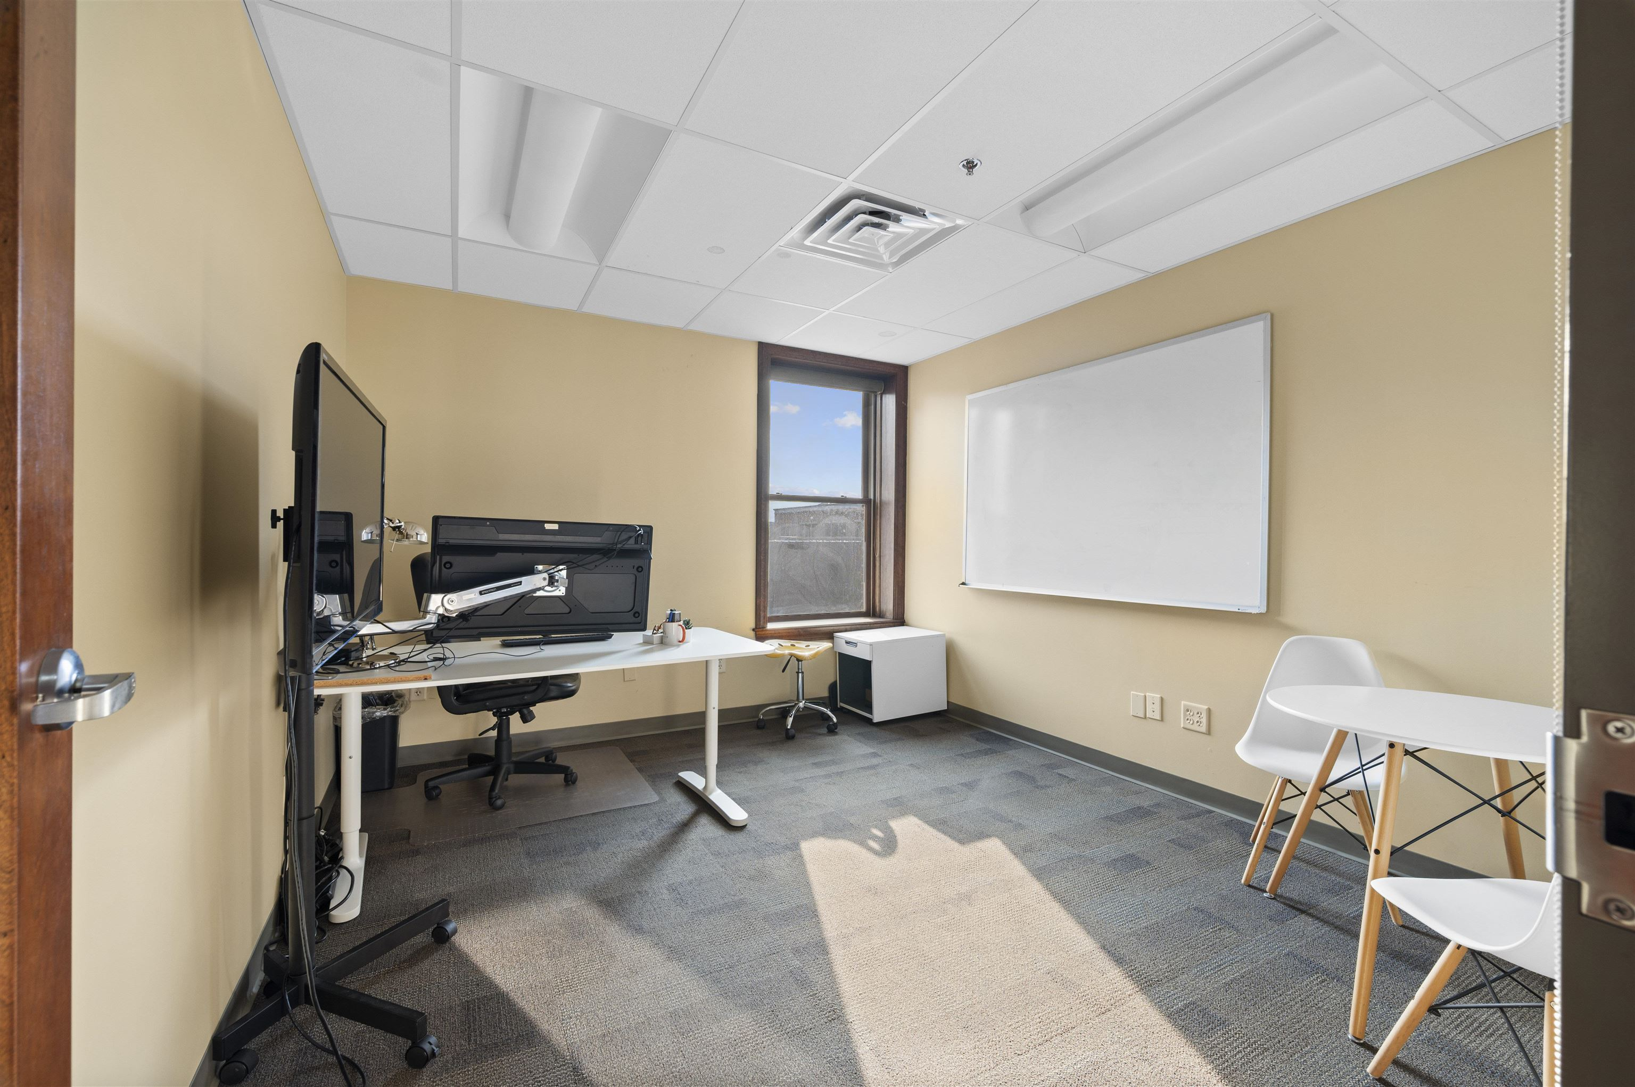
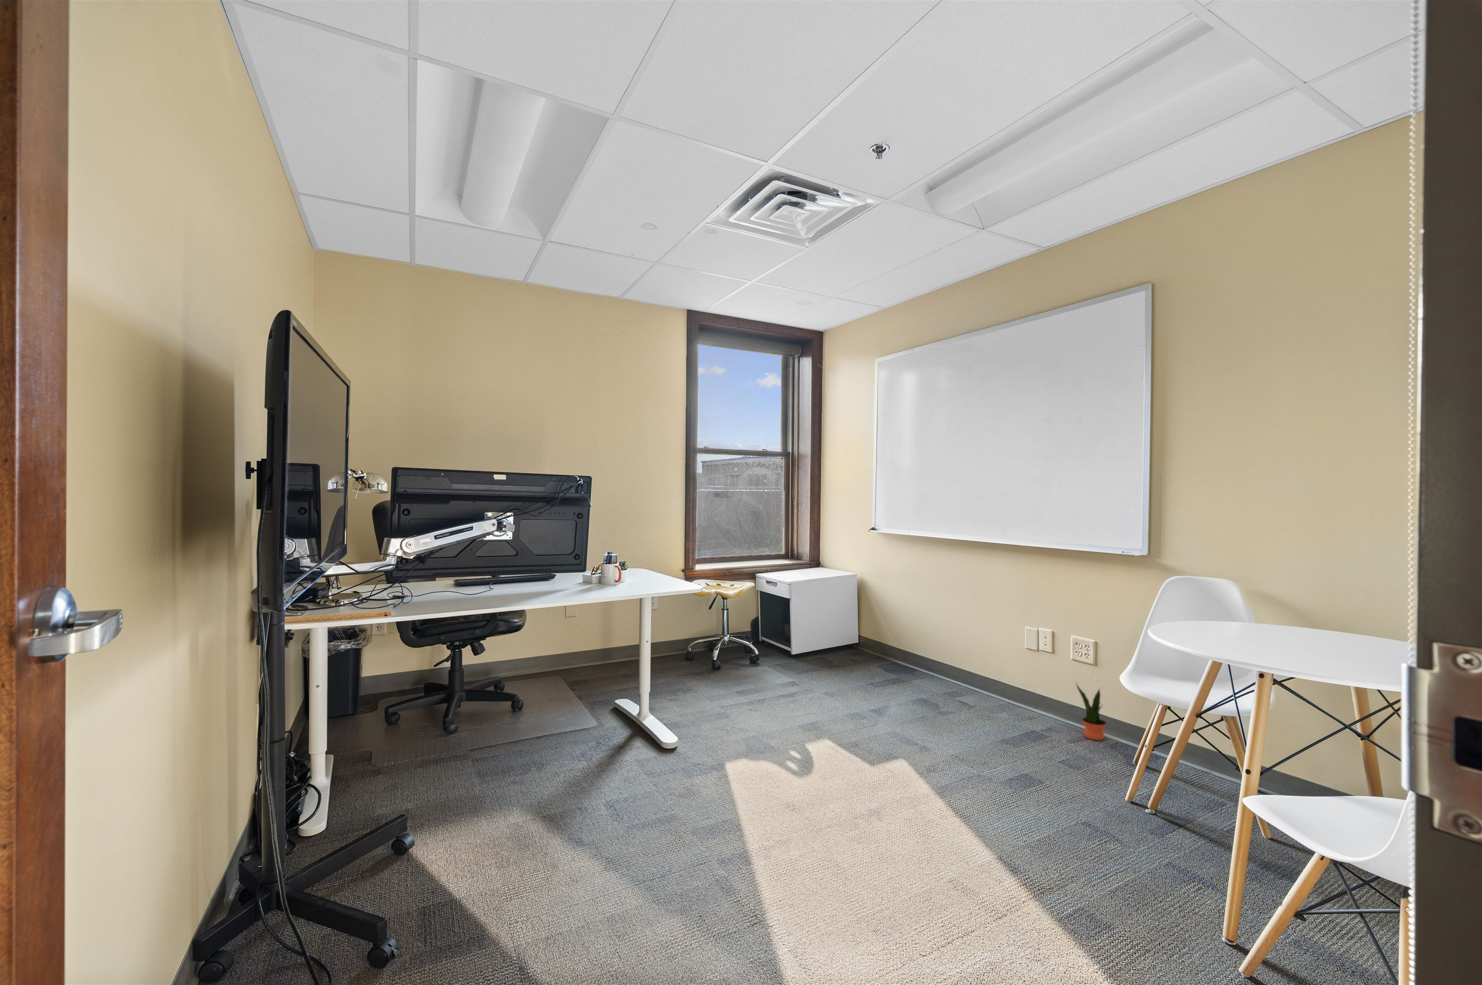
+ potted plant (1088, 710)
